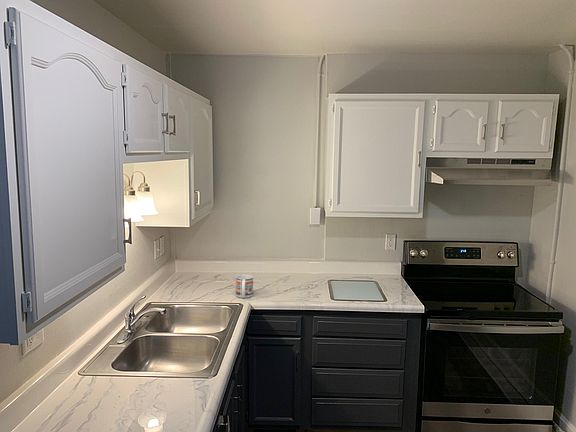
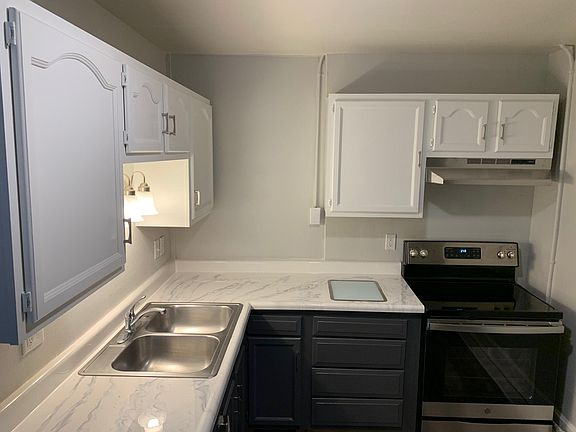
- mug (243, 286)
